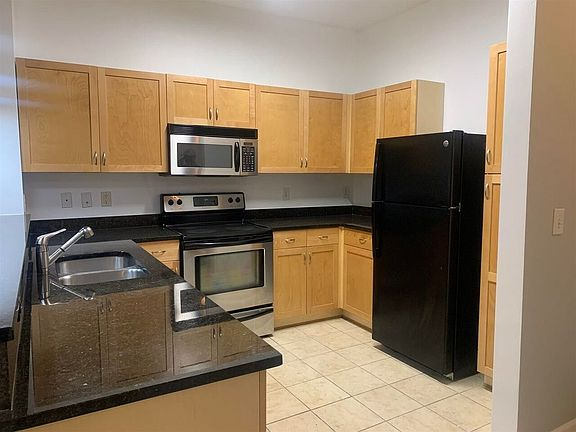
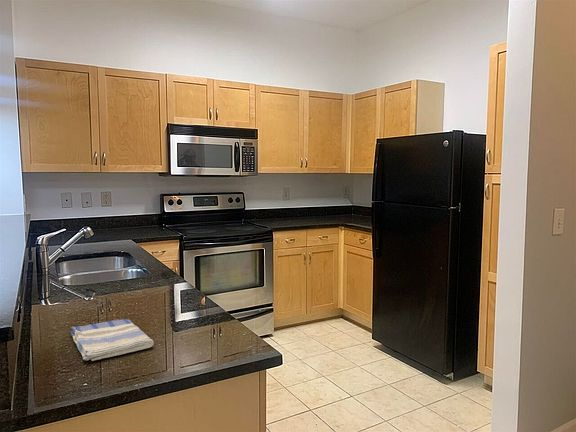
+ dish towel (110, 336)
